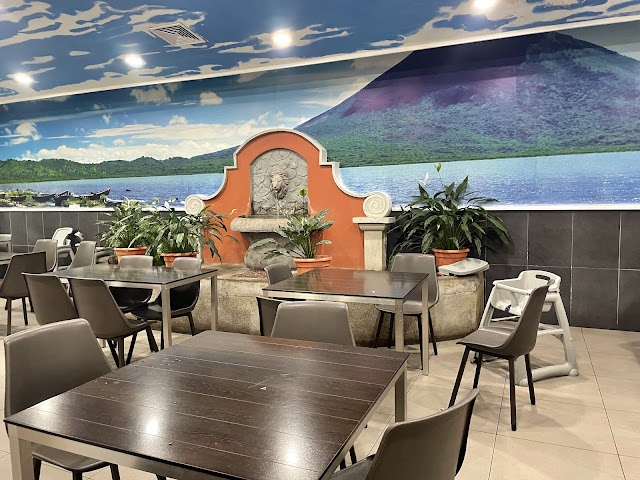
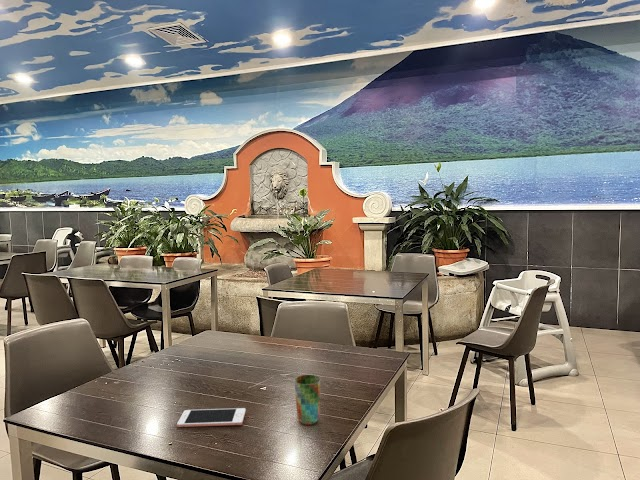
+ cup (307, 400)
+ cell phone (212, 417)
